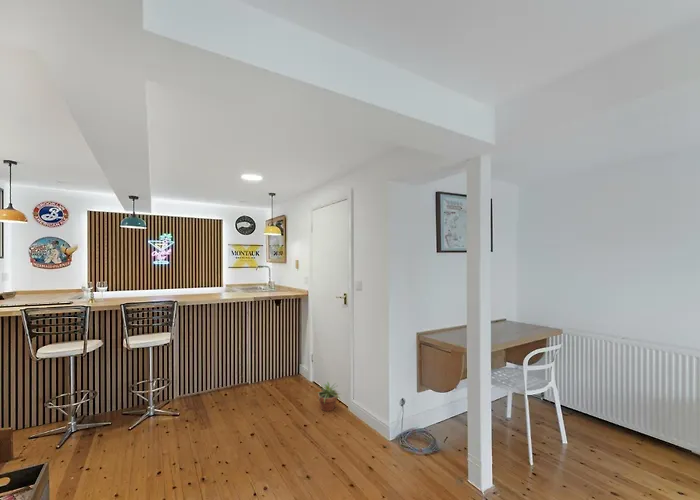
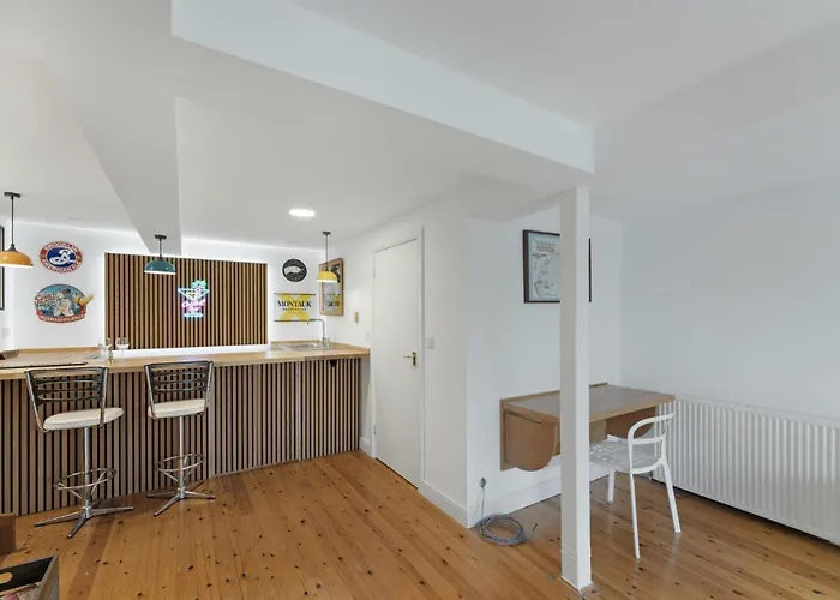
- potted plant (327, 395)
